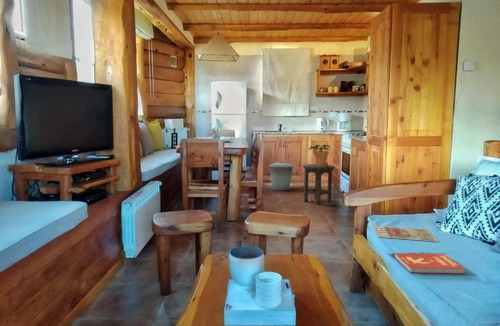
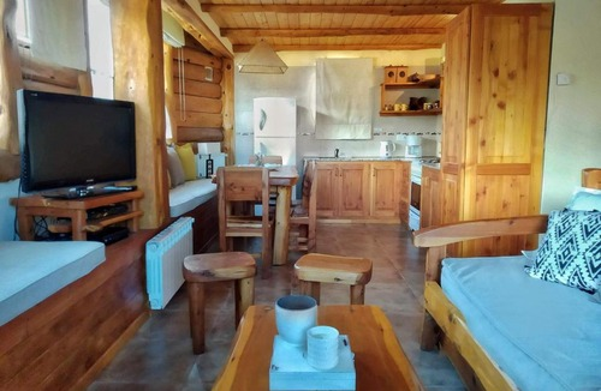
- magazine (403, 232)
- trash can (280, 175)
- potted plant (319, 155)
- book (427, 262)
- stool (318, 183)
